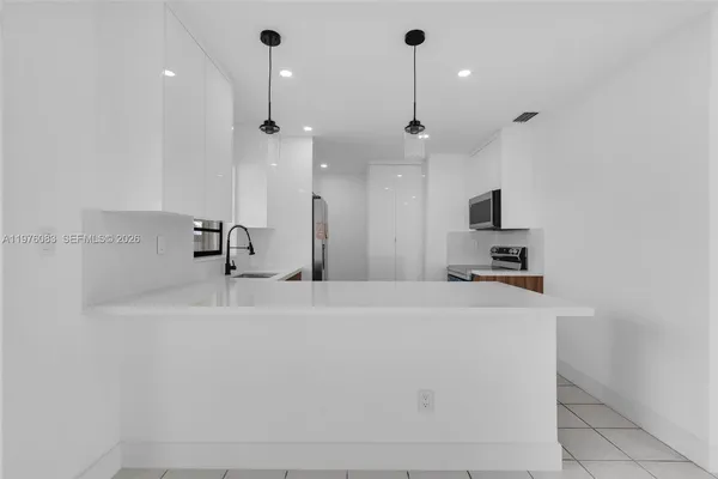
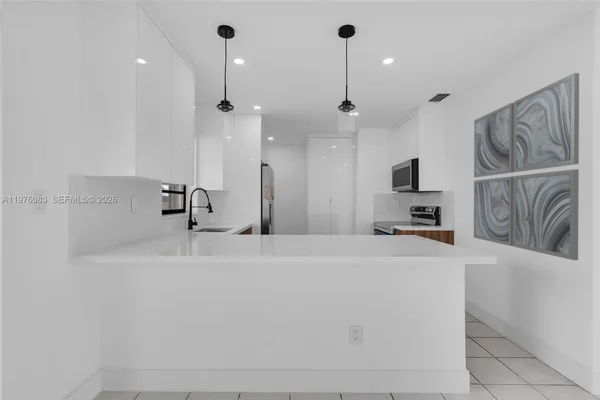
+ wall art (513, 172)
